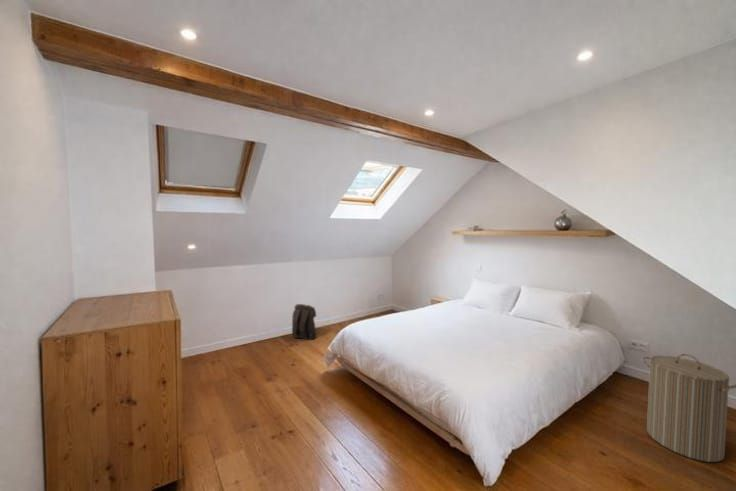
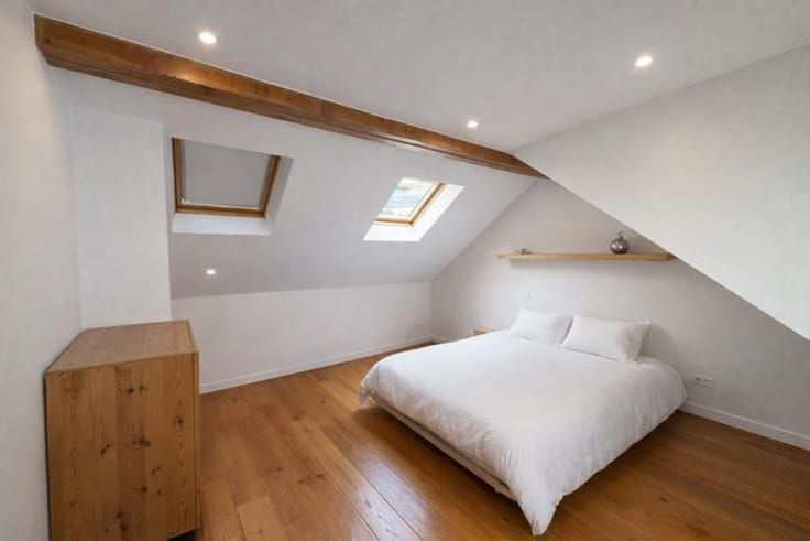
- backpack (304, 320)
- laundry hamper (685, 398)
